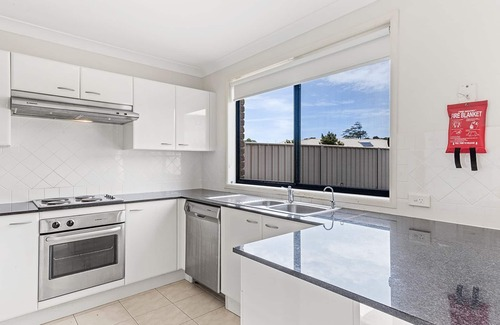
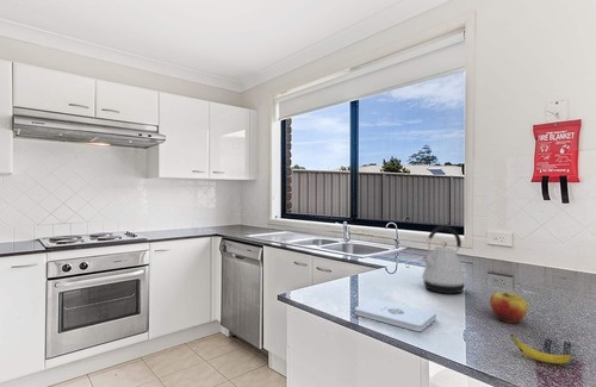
+ notepad (393, 313)
+ kettle (442, 257)
+ banana (539, 351)
+ apple (508, 306)
